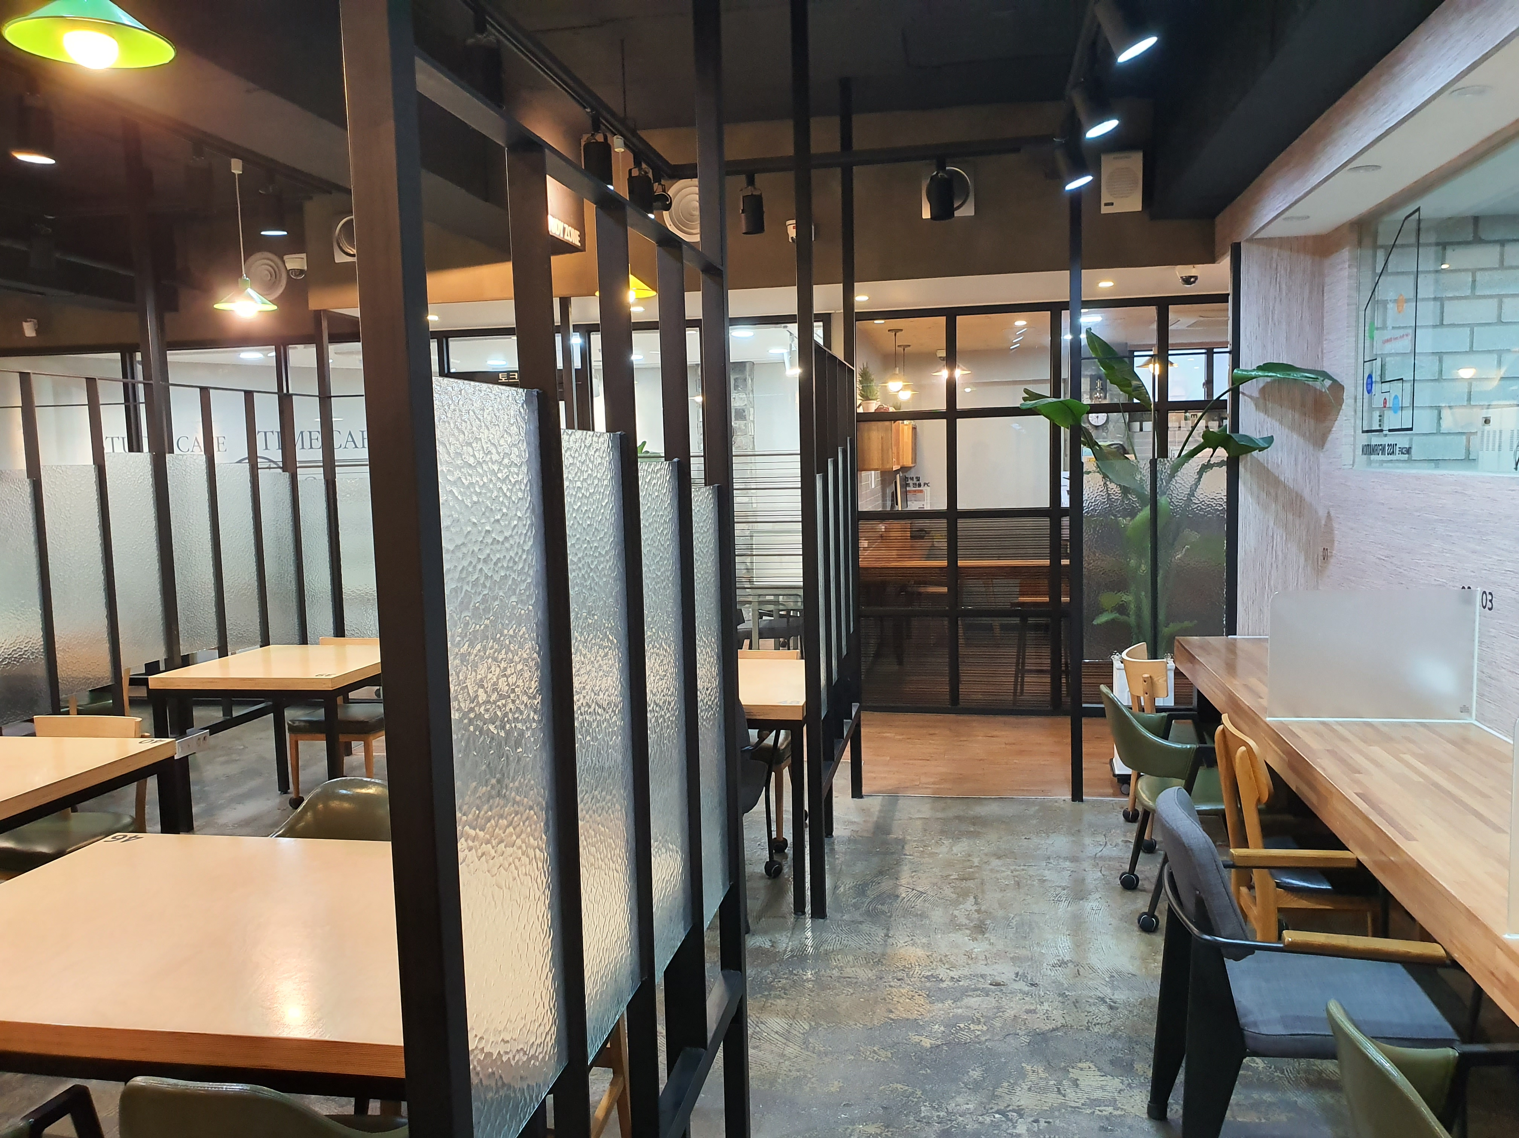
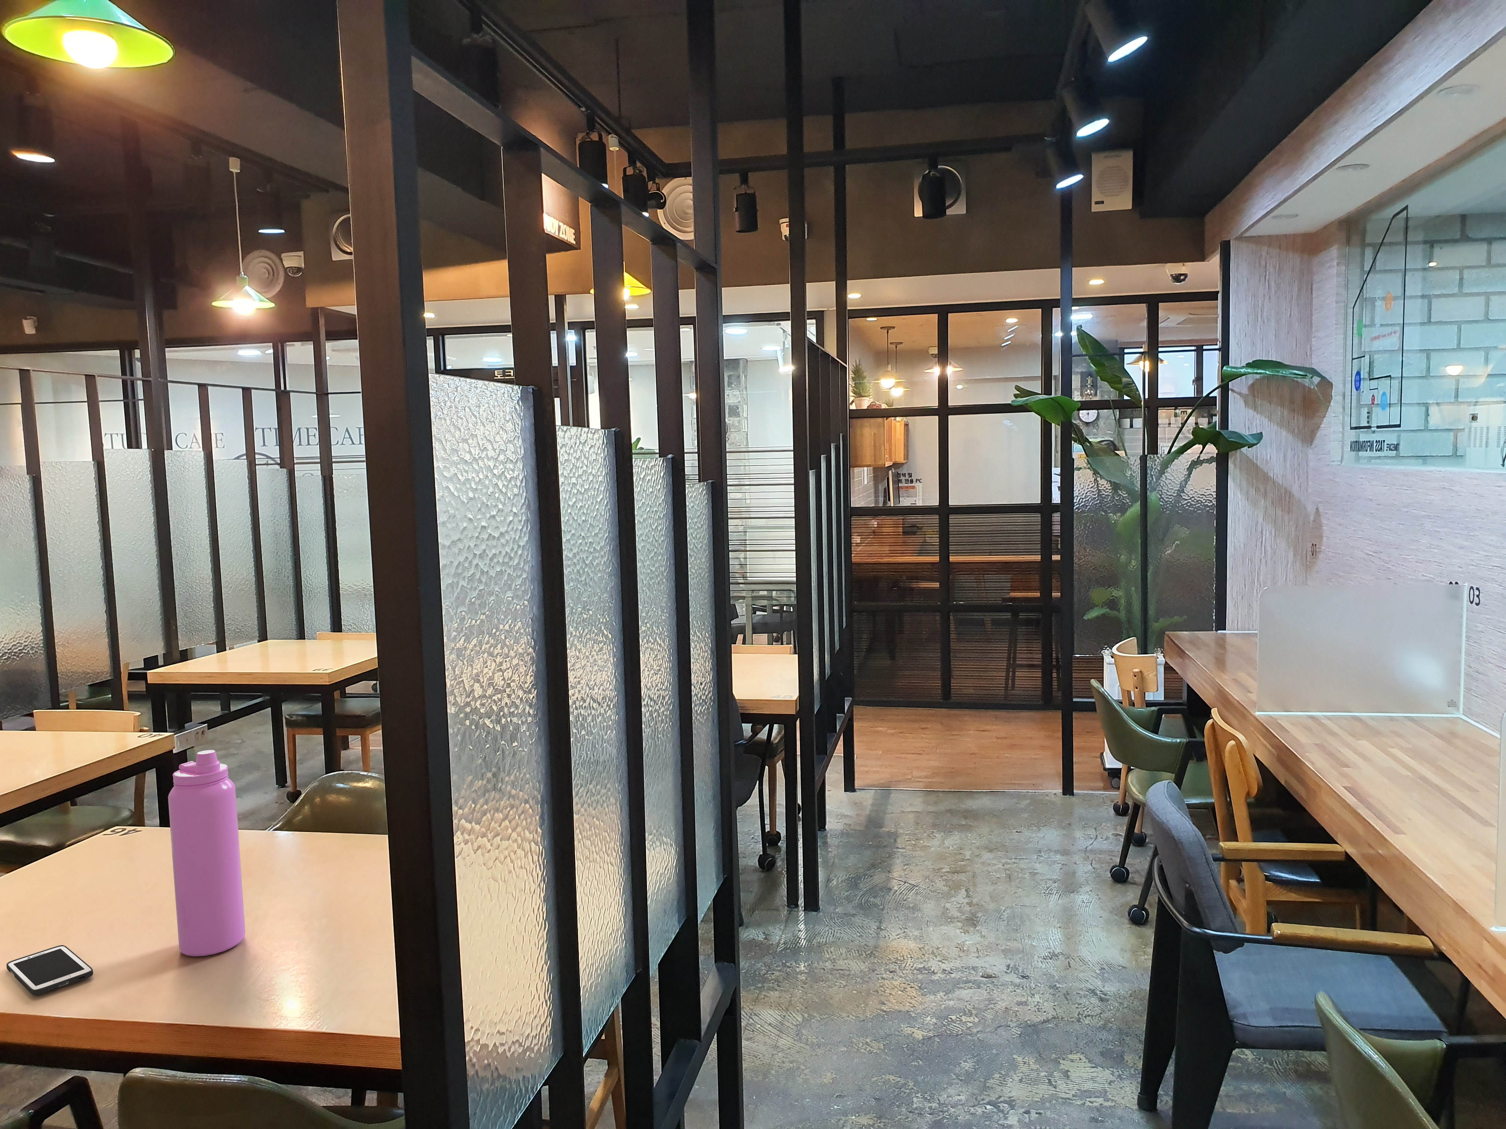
+ water bottle (206, 848)
+ cell phone (50, 969)
